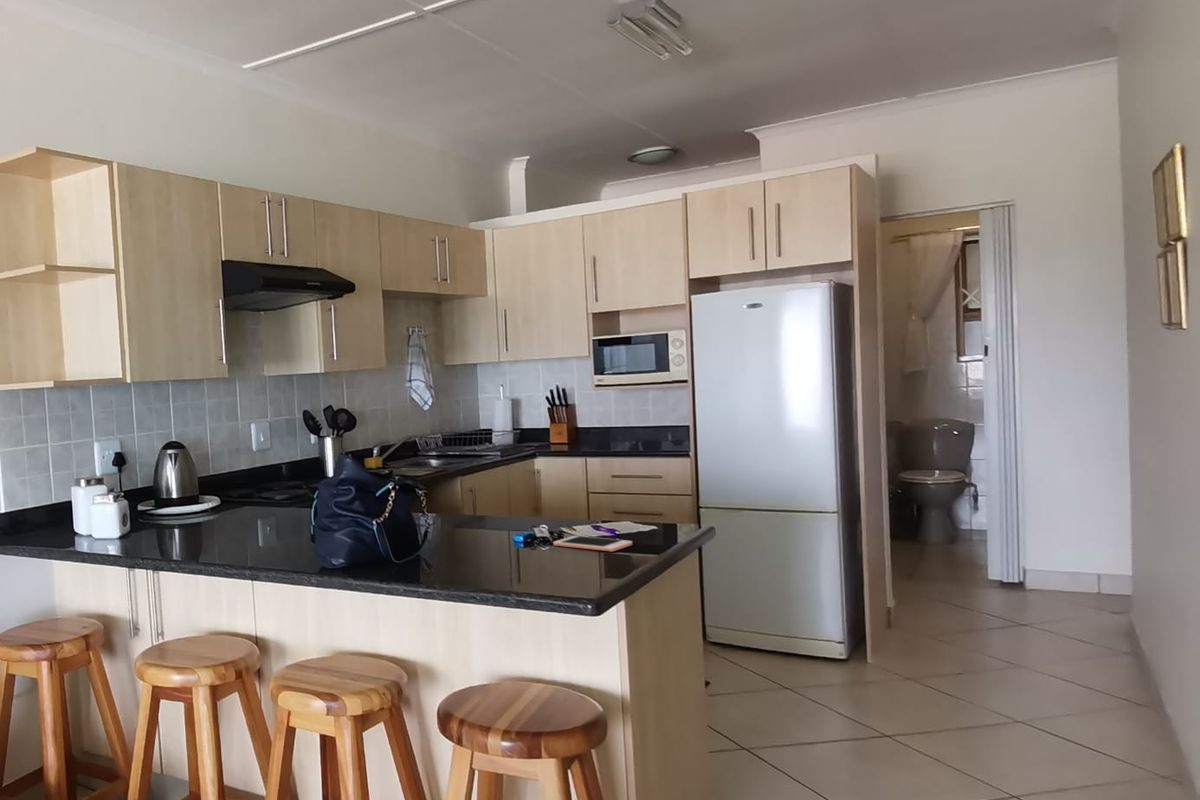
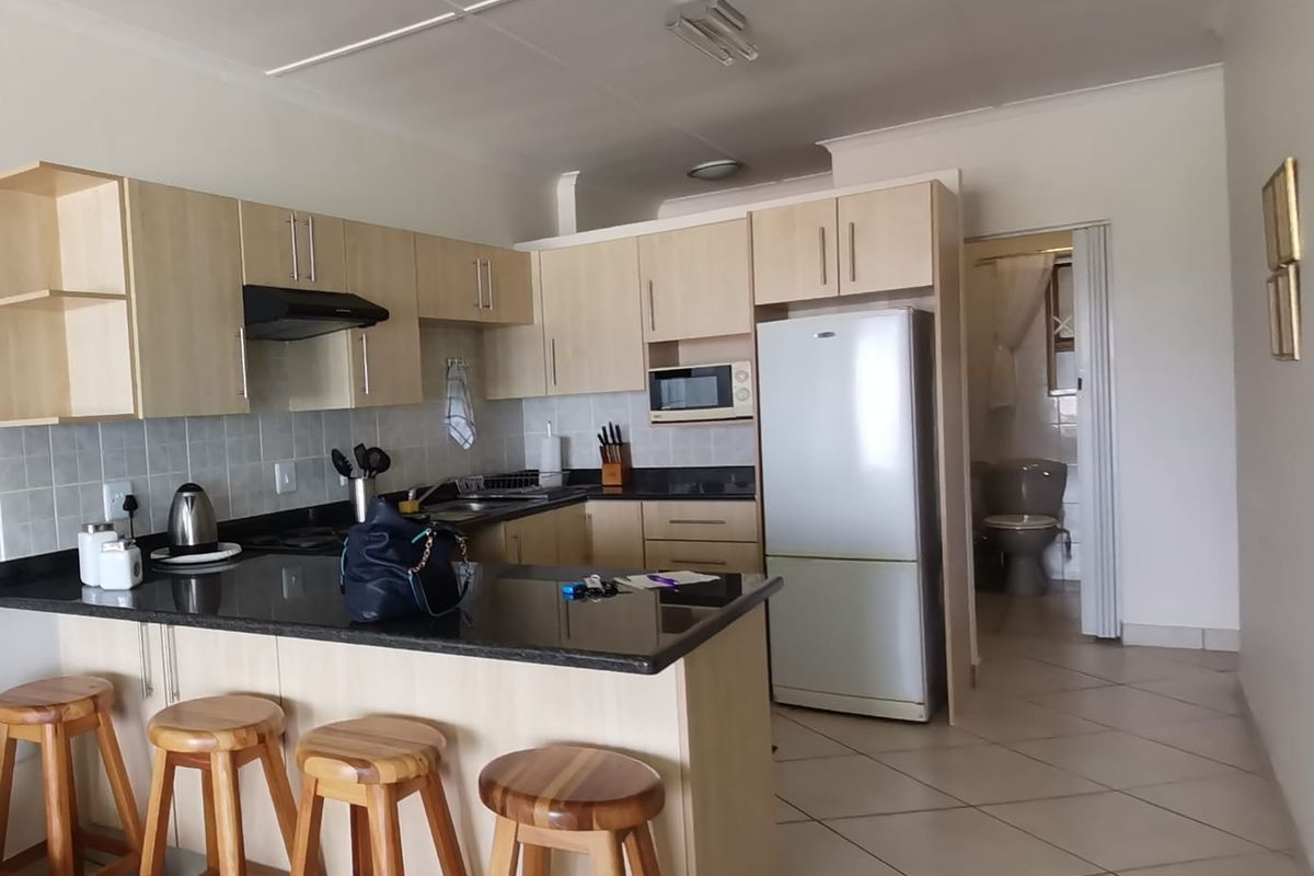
- cell phone (592, 543)
